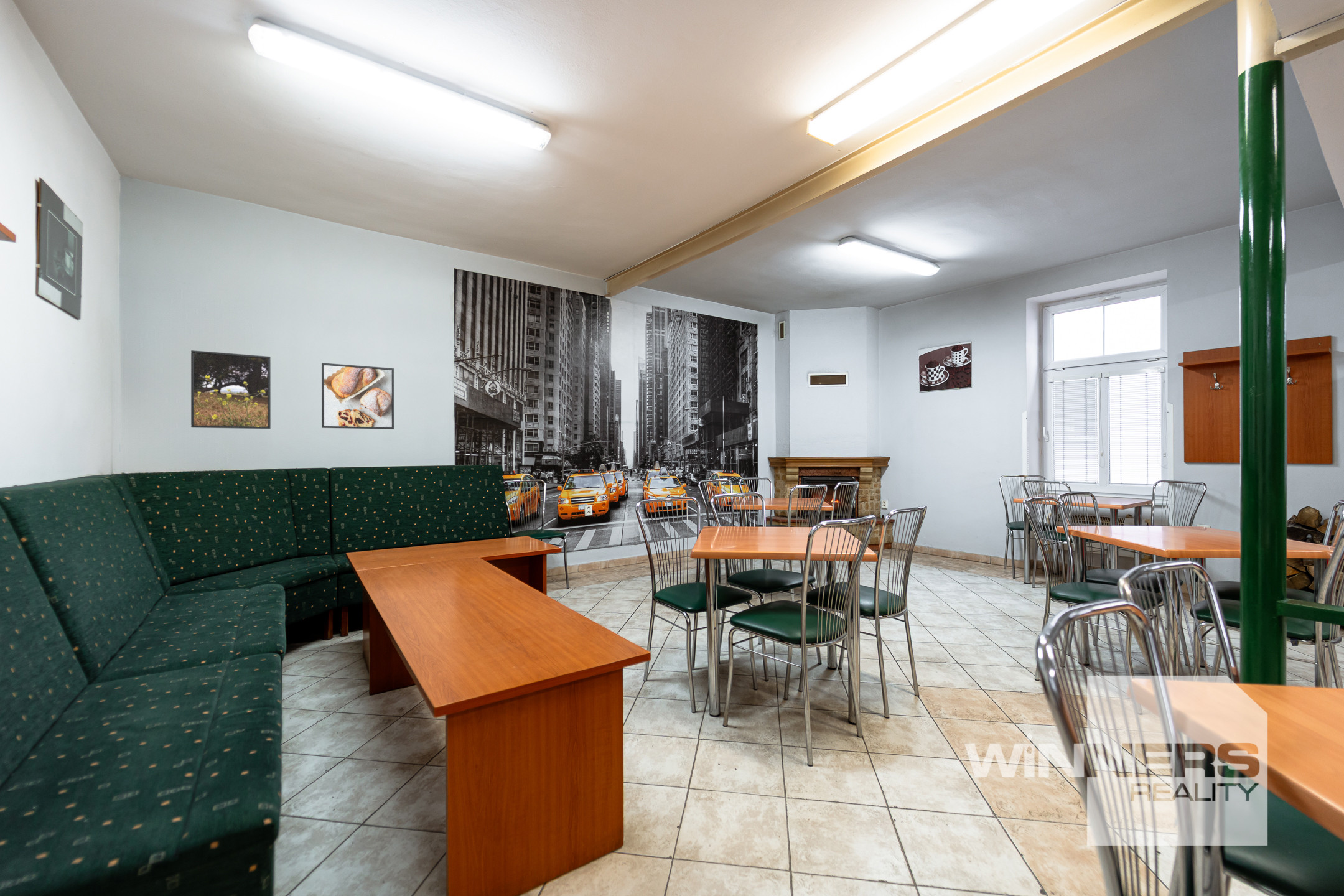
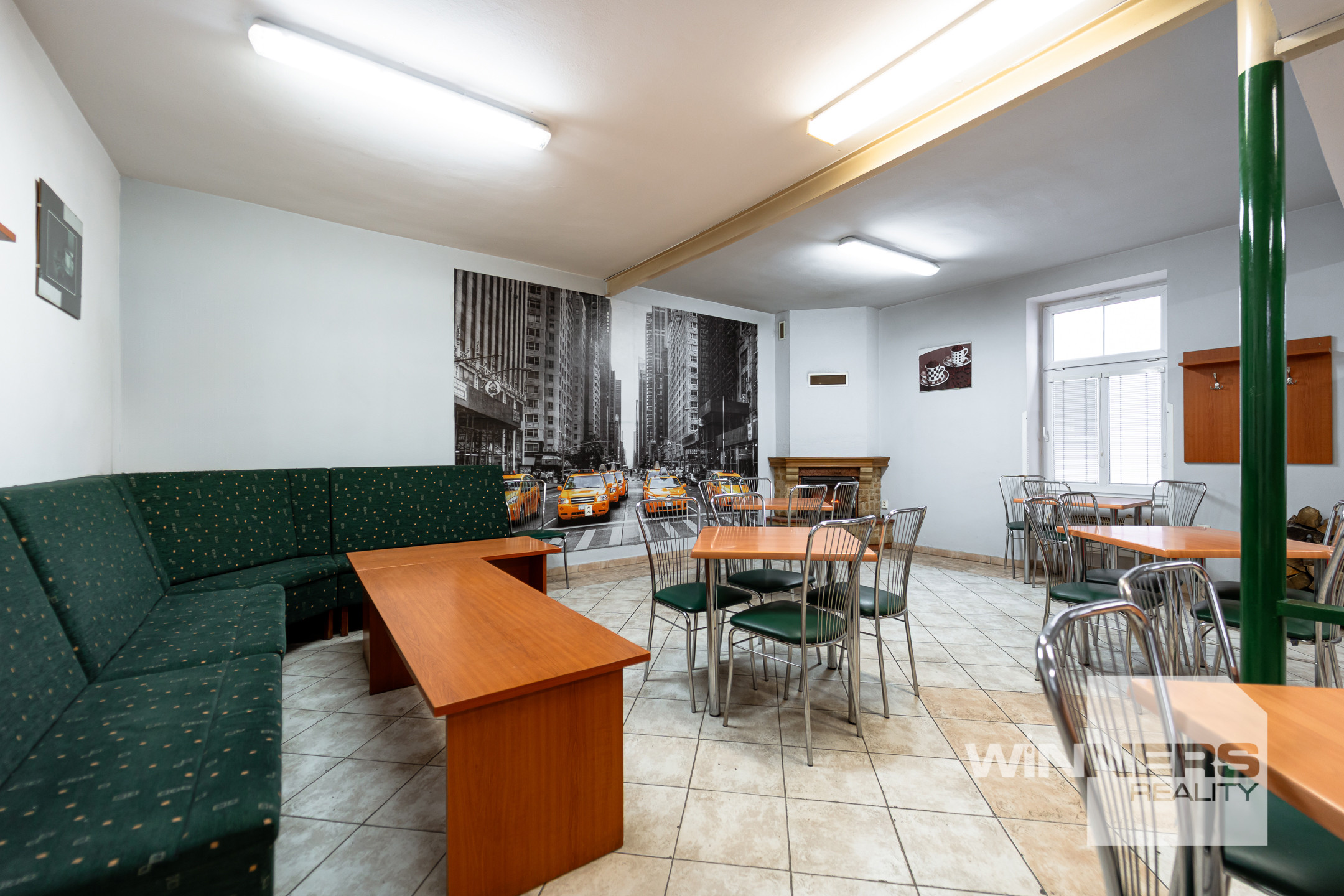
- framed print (232, 391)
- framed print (359, 397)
